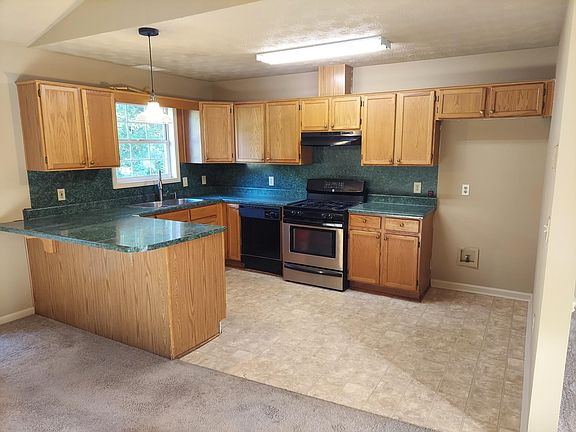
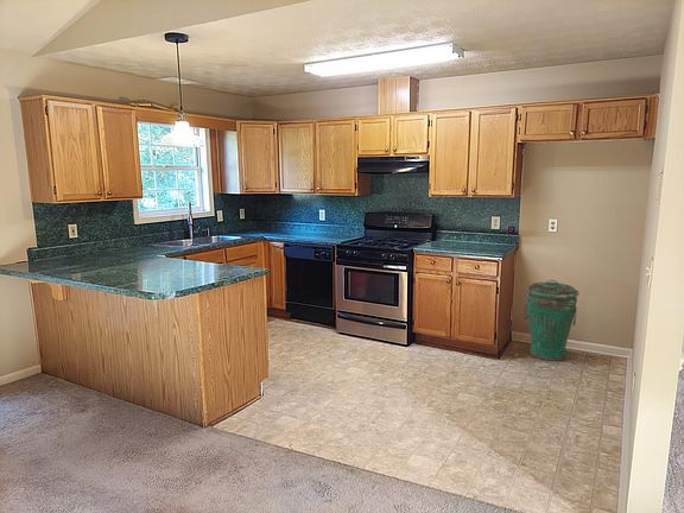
+ trash can (550, 317)
